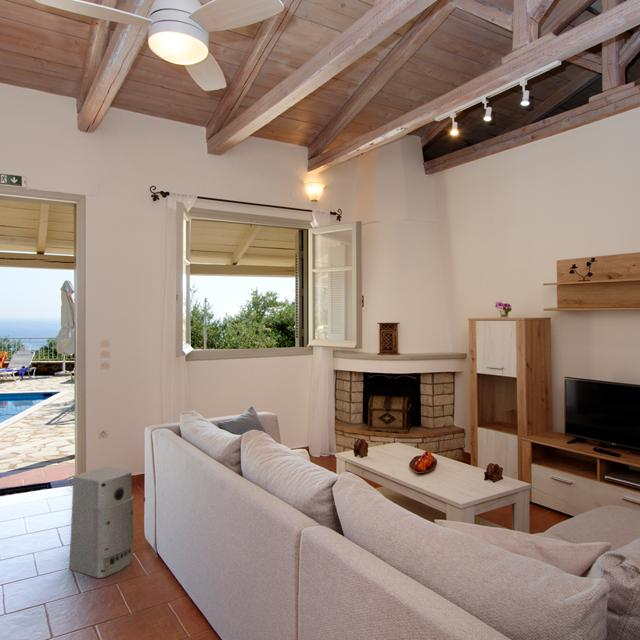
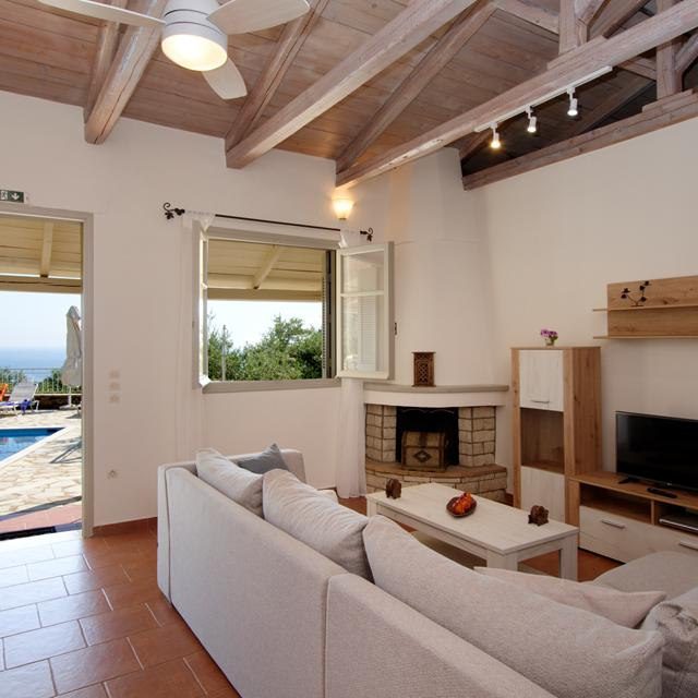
- air purifier (102, 519)
